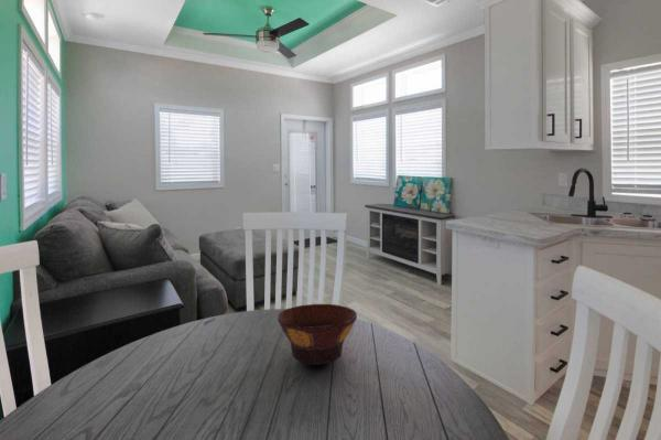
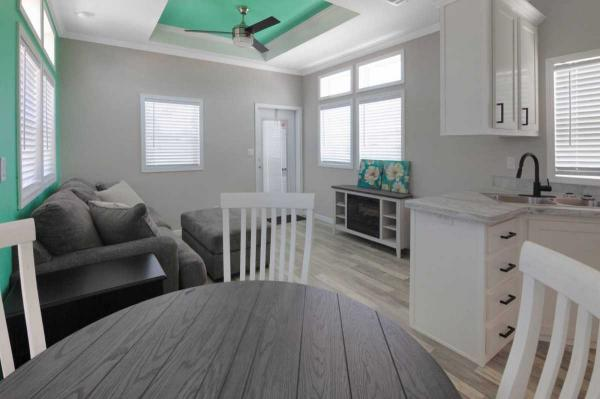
- bowl (317, 336)
